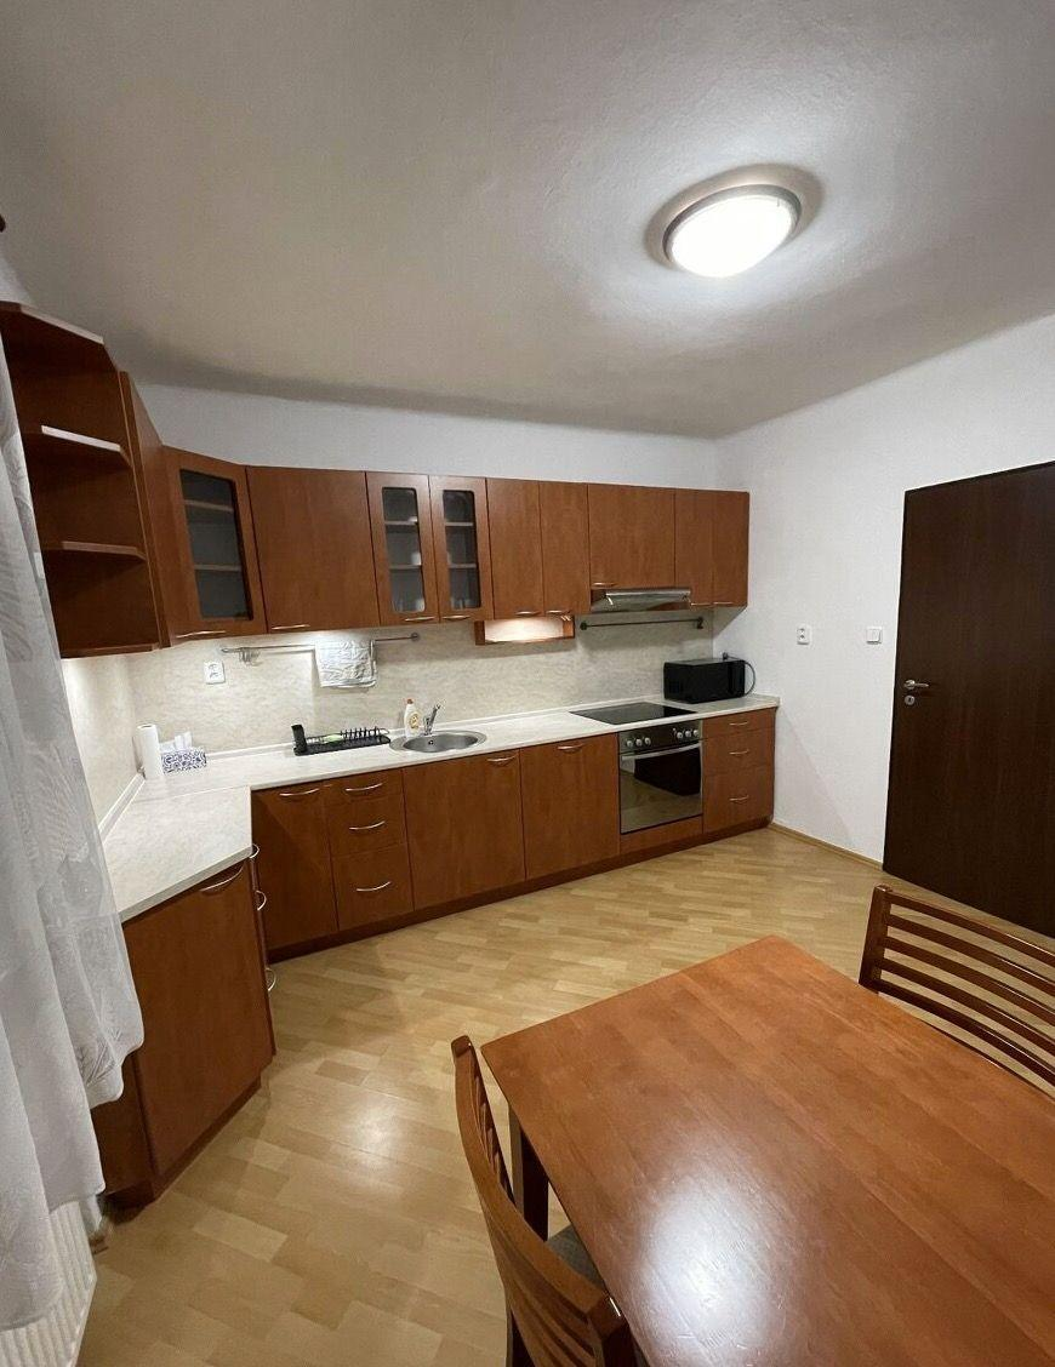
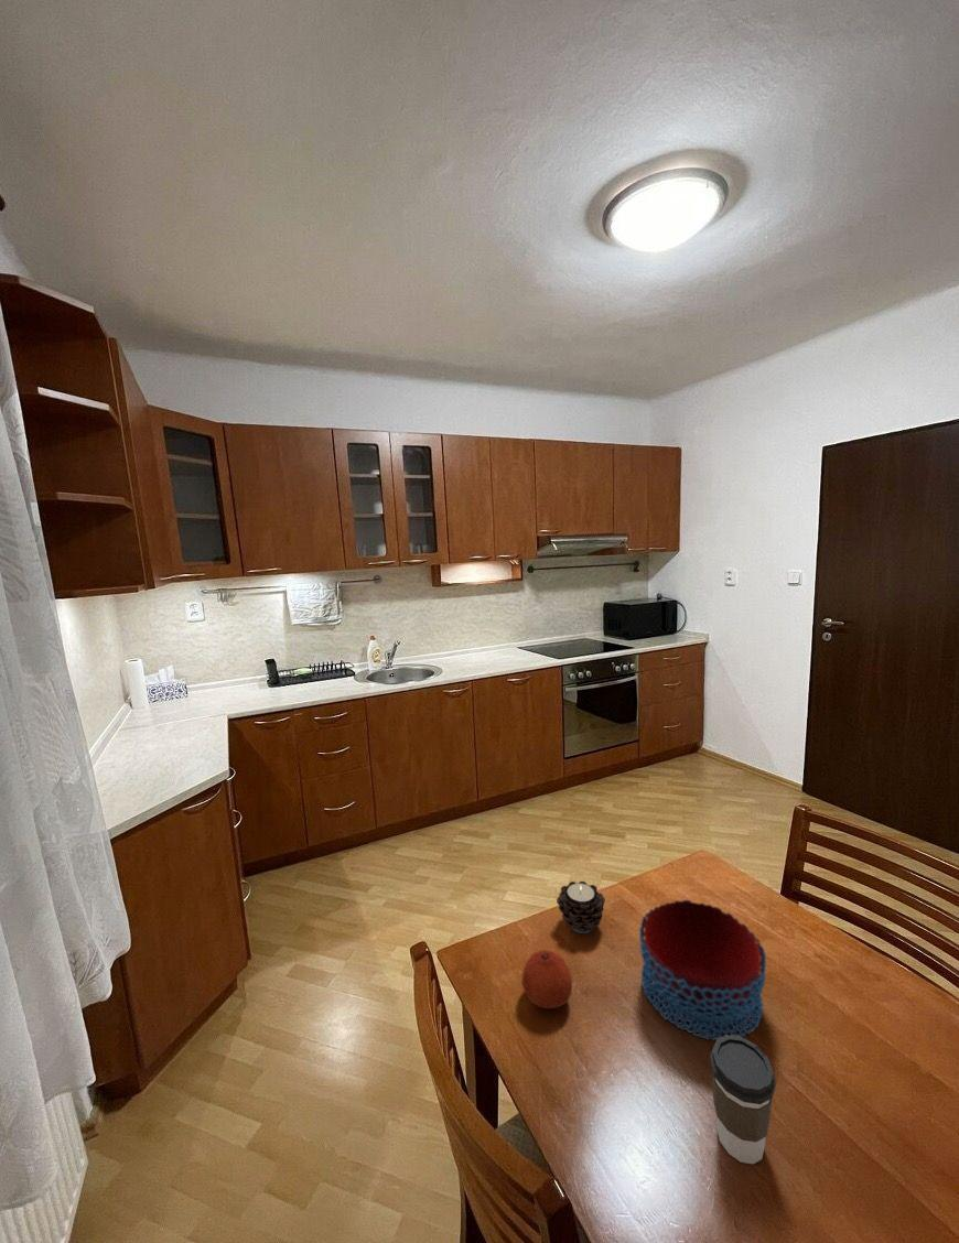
+ candle (581, 905)
+ coffee cup (741, 1100)
+ bowl (699, 966)
+ fruit (546, 977)
